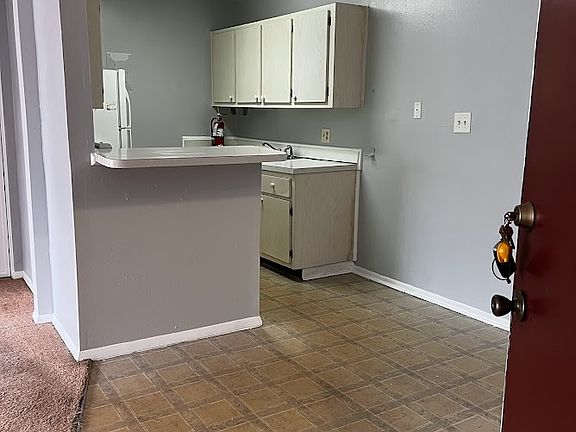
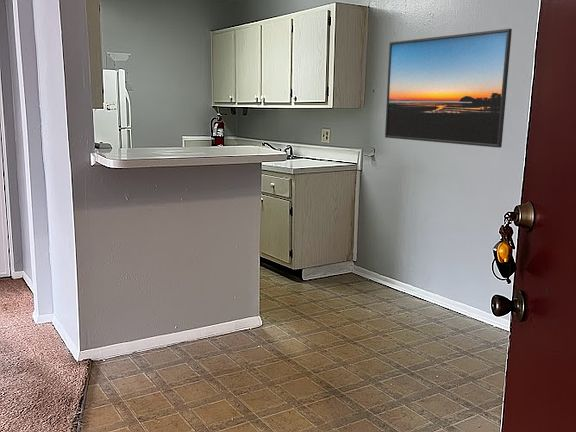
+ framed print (440, 90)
